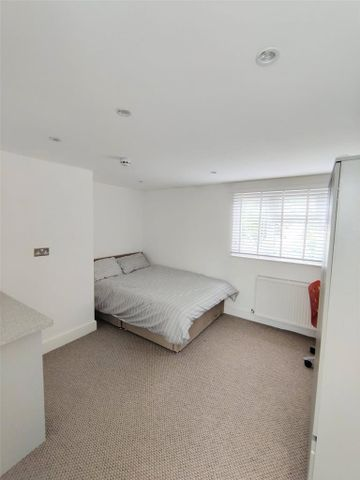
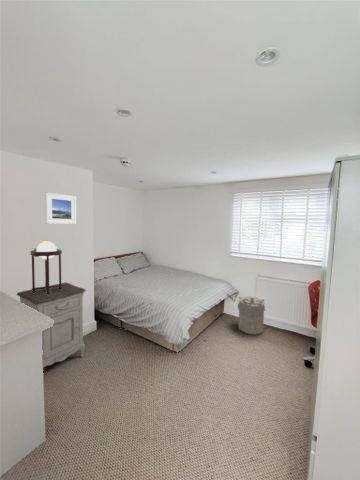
+ laundry hamper (250, 312)
+ nightstand (55, 326)
+ table lamp (46, 266)
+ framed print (61, 209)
